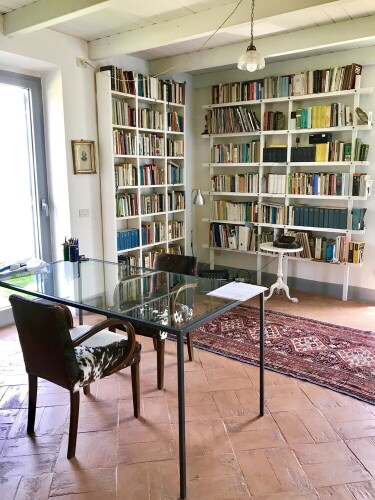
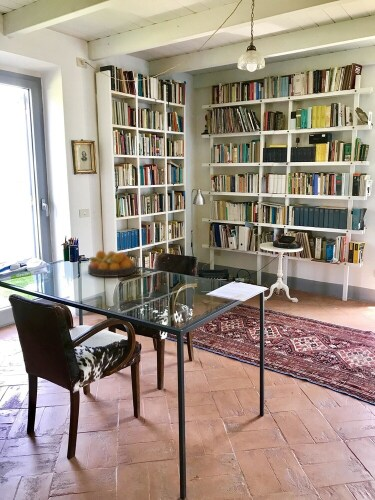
+ fruit bowl (112, 261)
